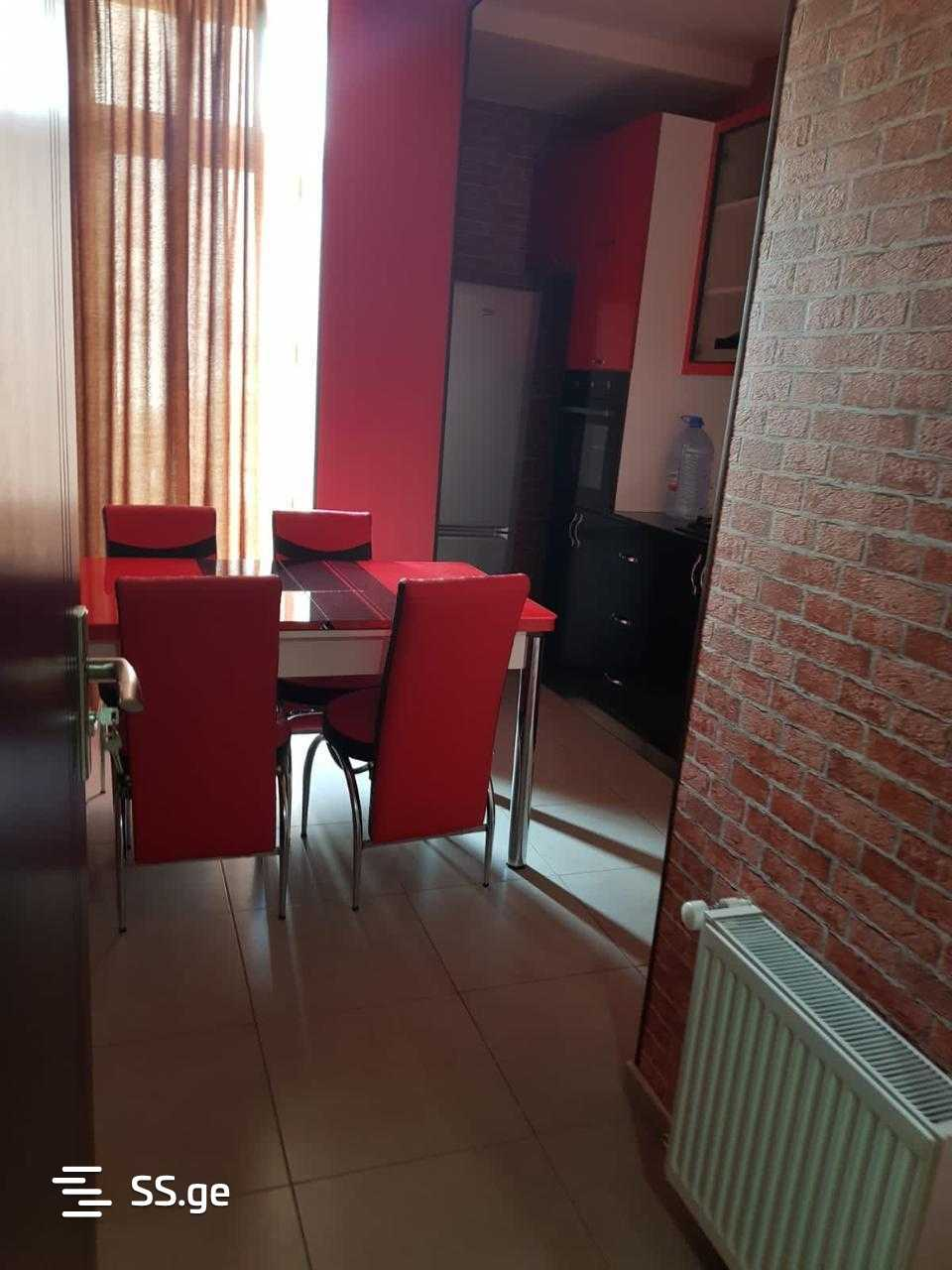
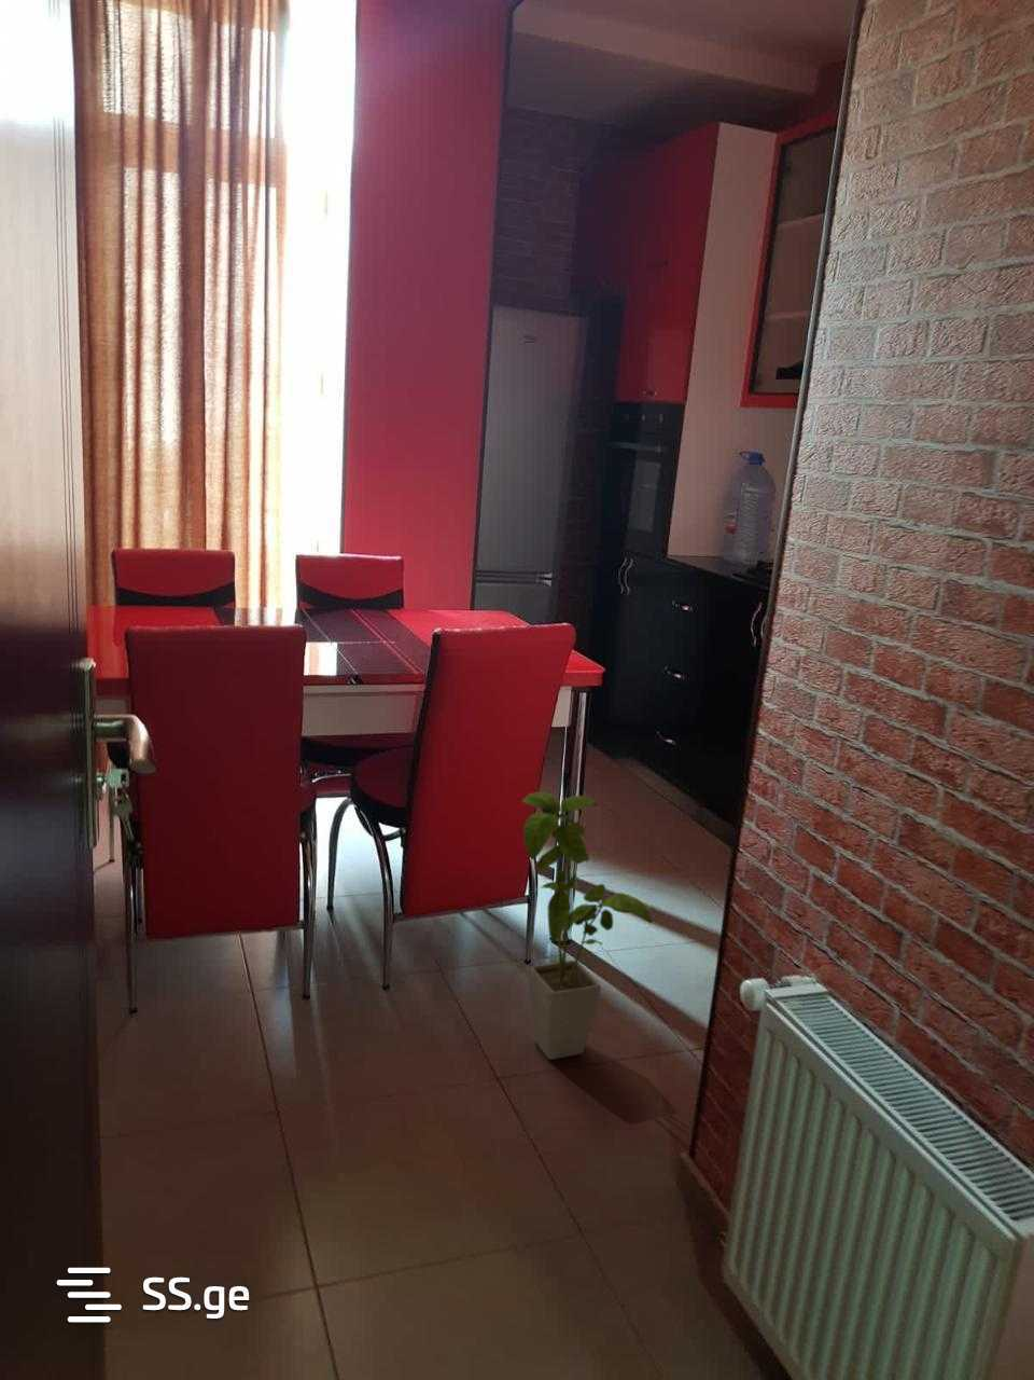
+ house plant (566, 933)
